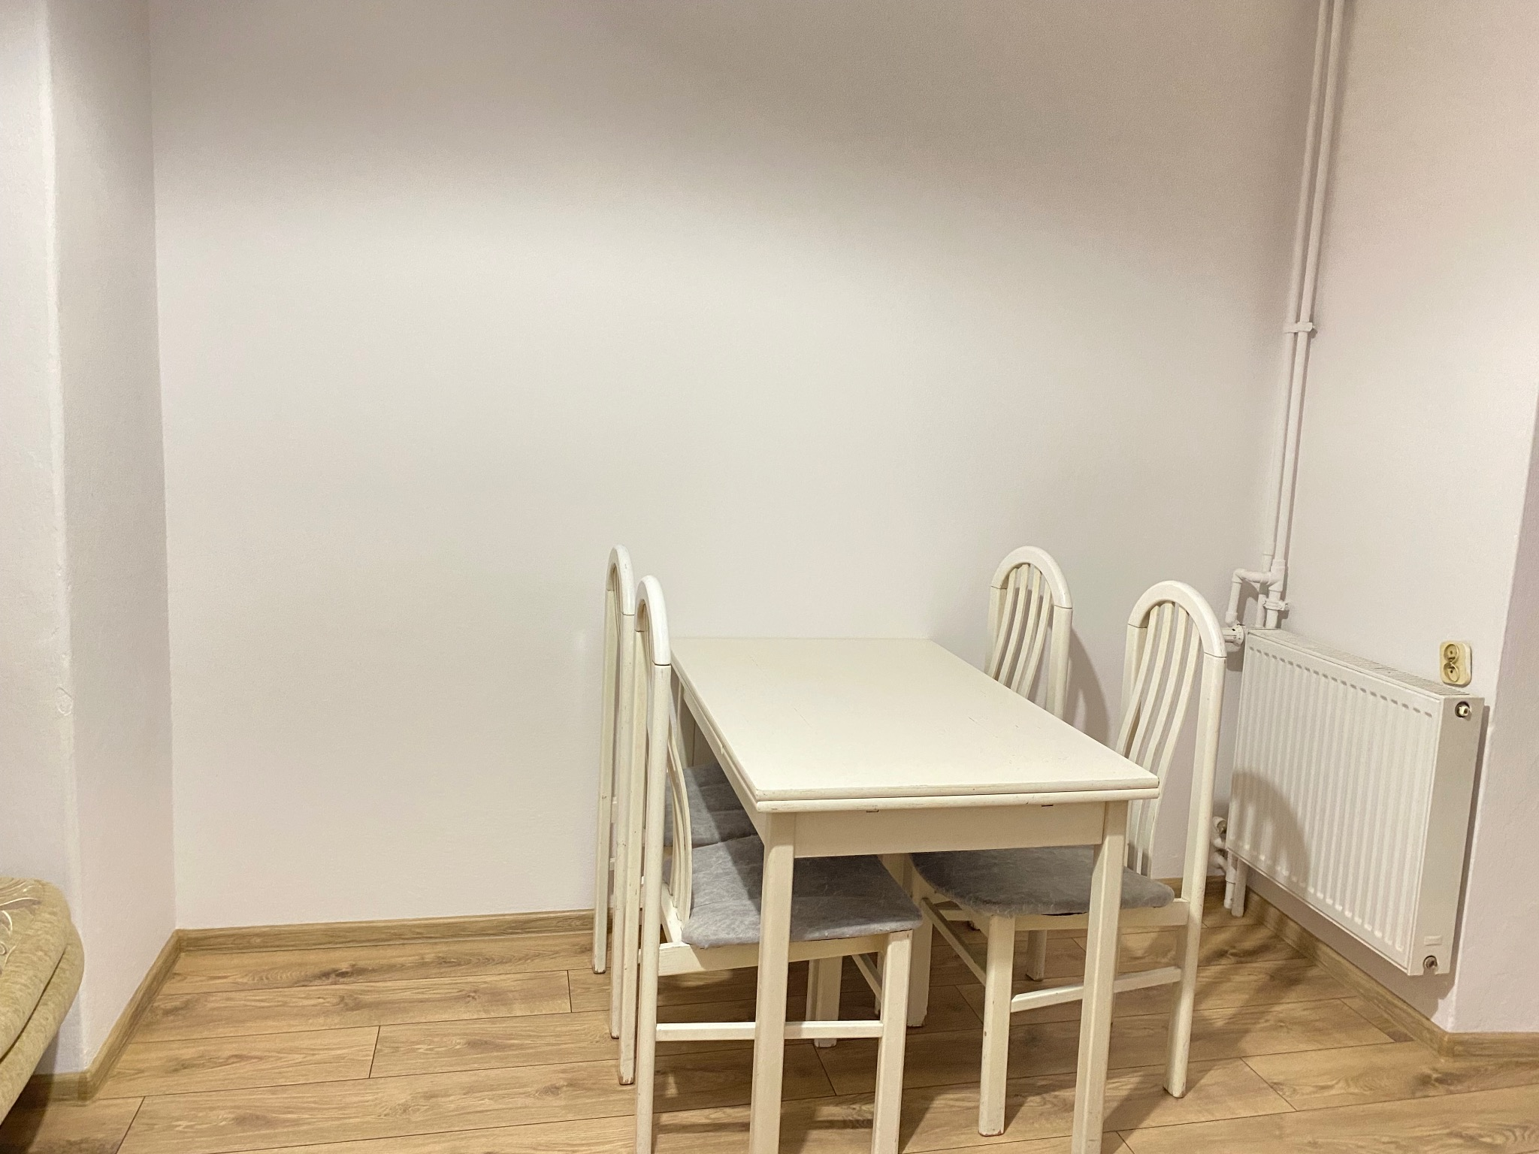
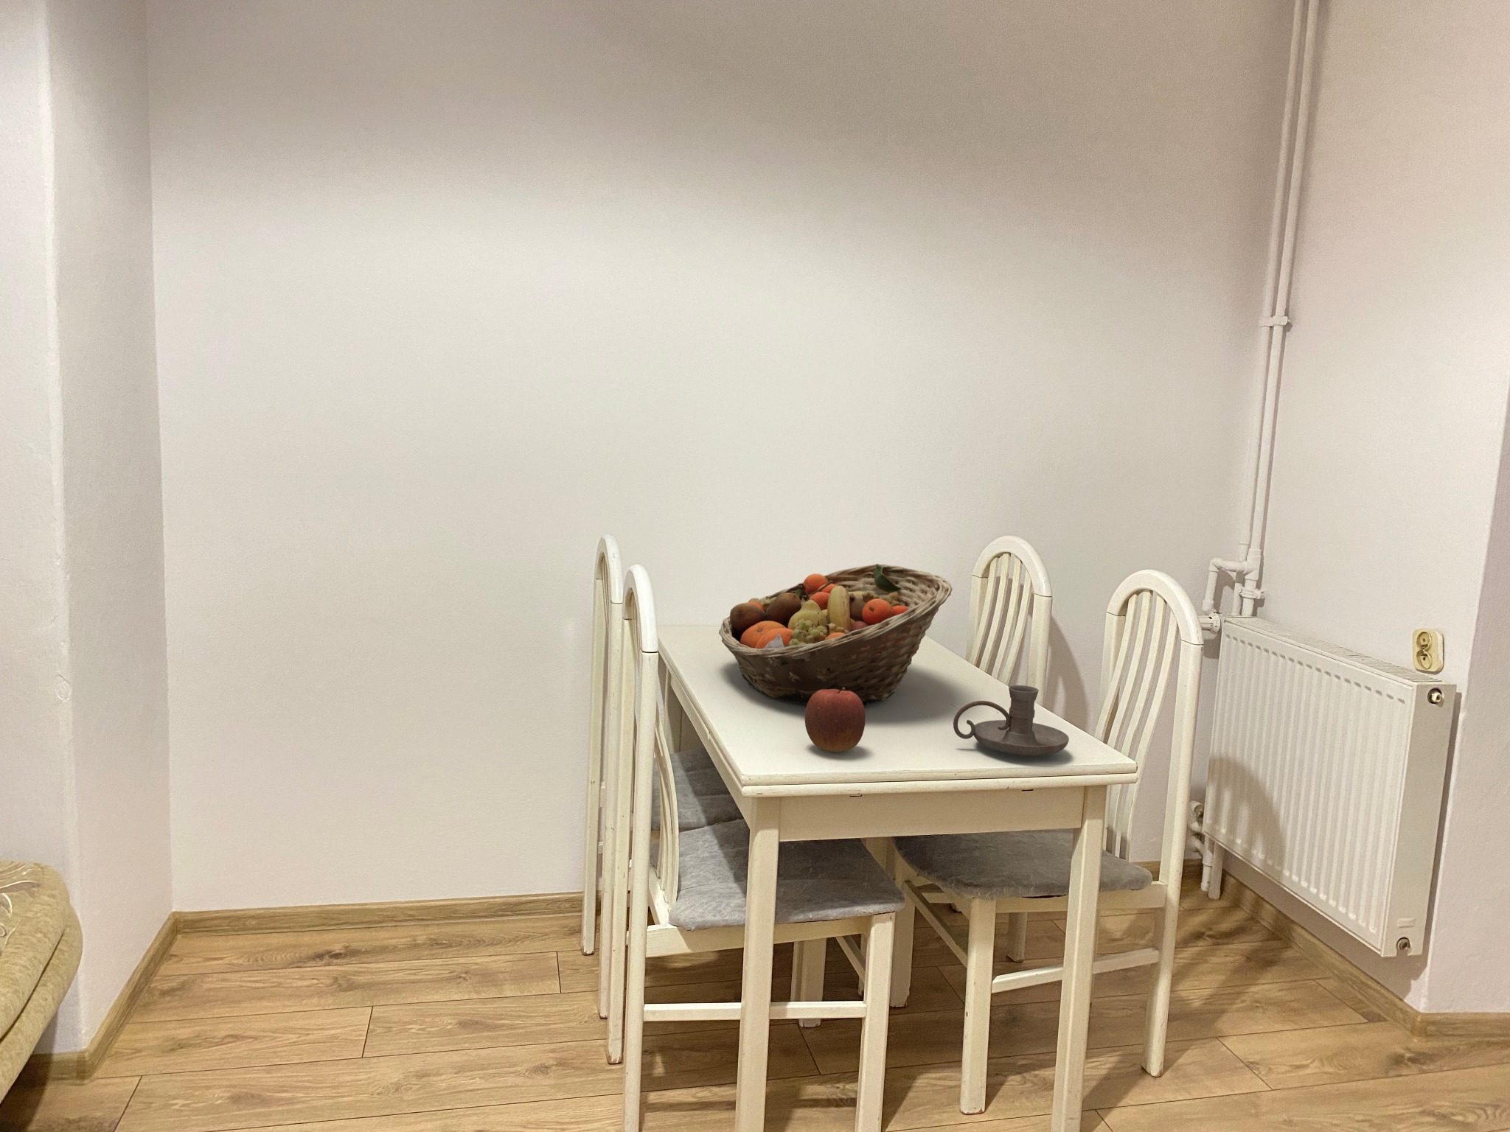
+ apple (836, 716)
+ fruit basket (831, 628)
+ candle holder (1011, 718)
